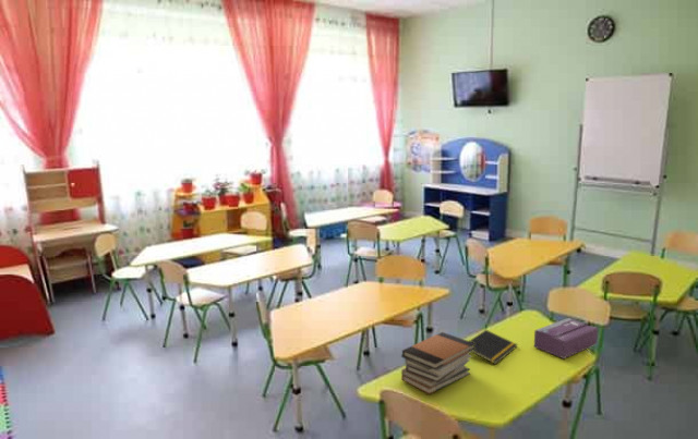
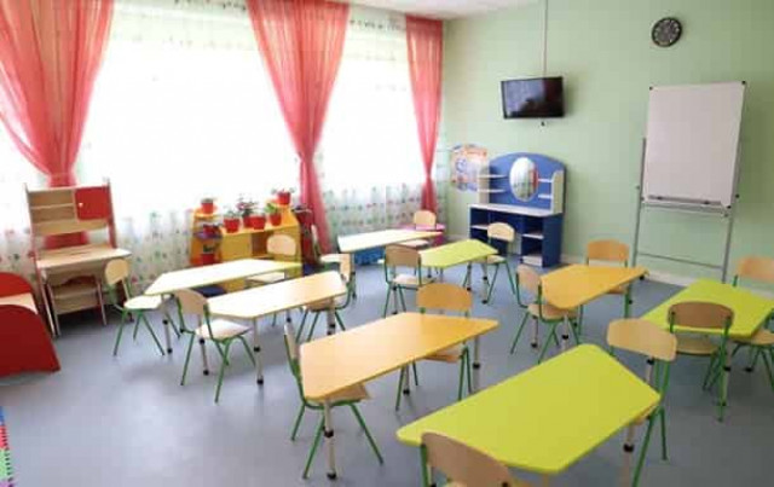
- tissue box (565, 337)
- book stack (437, 362)
- notepad (490, 345)
